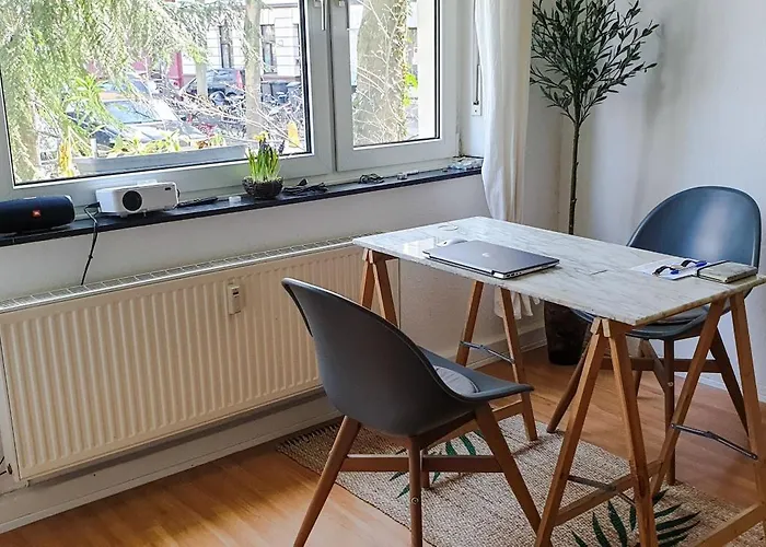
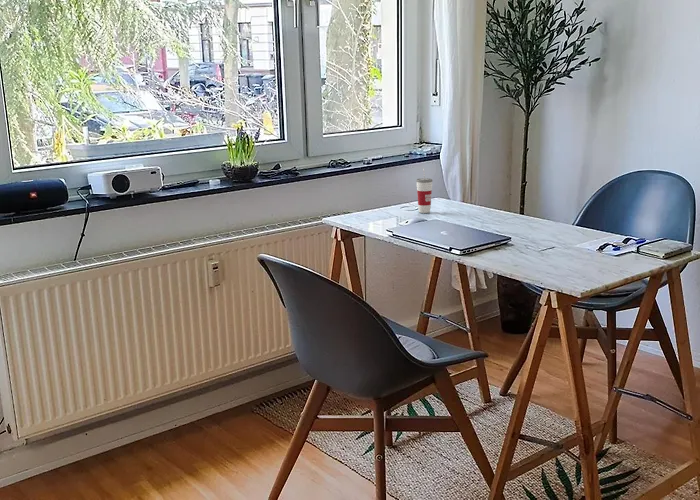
+ cup (424, 190)
